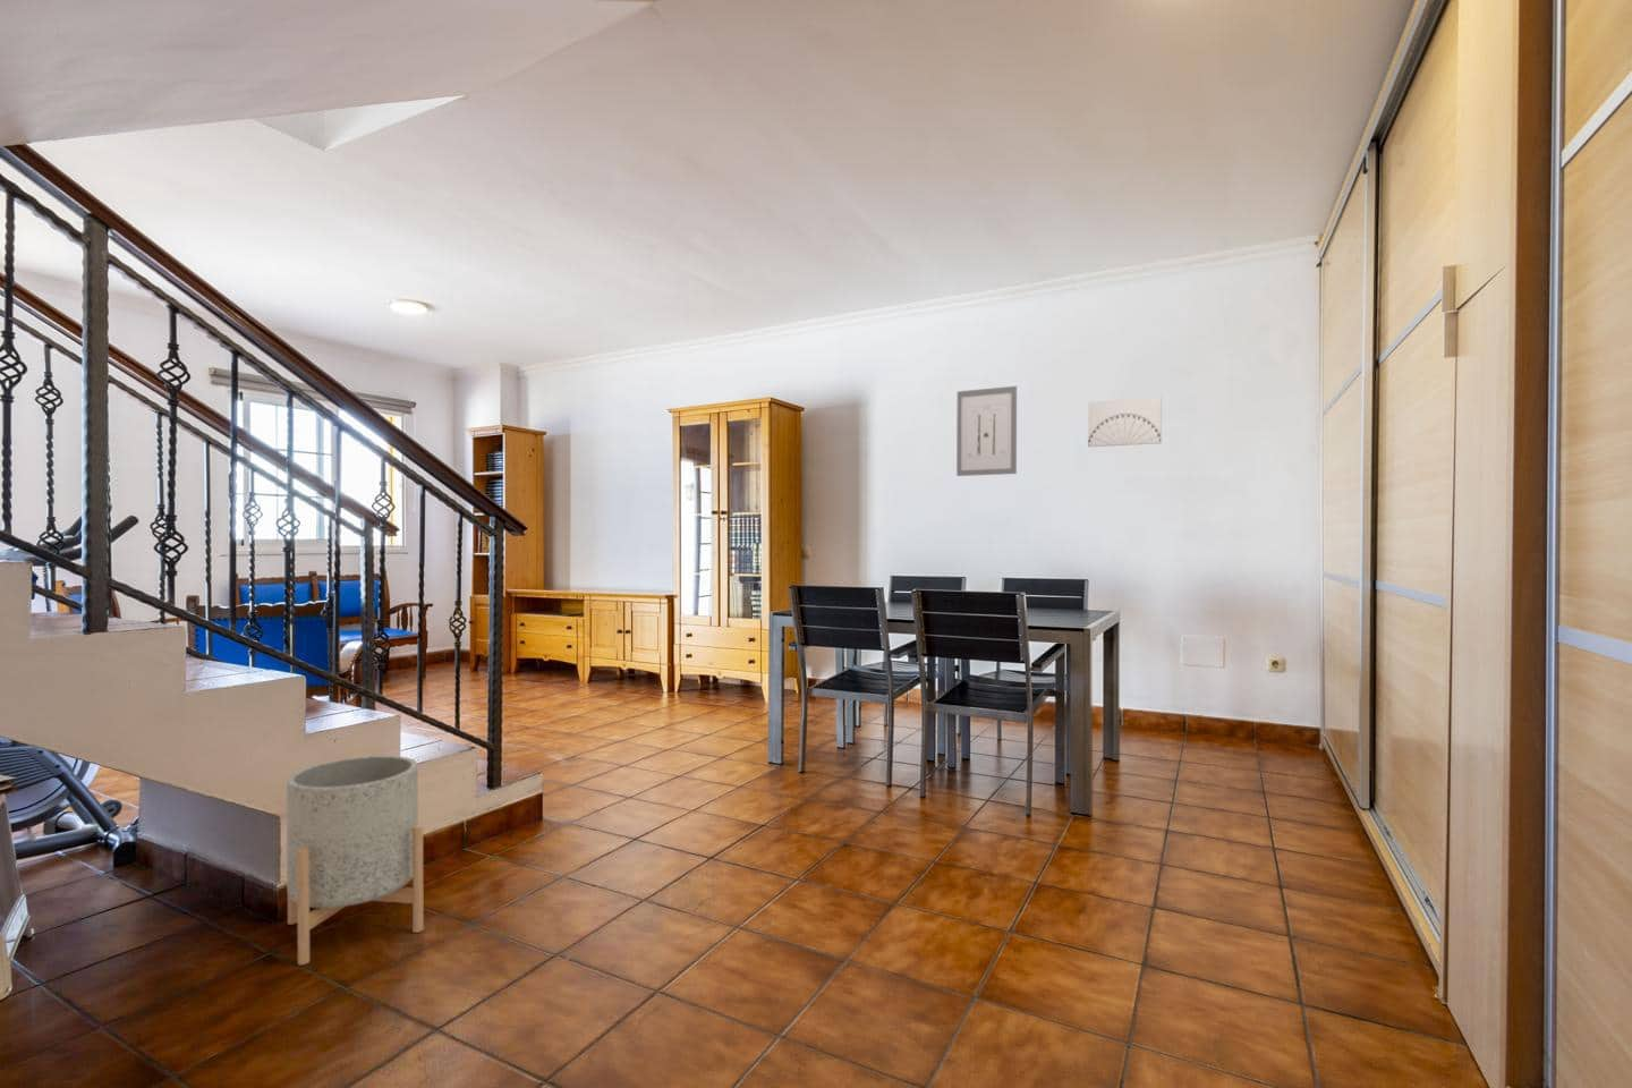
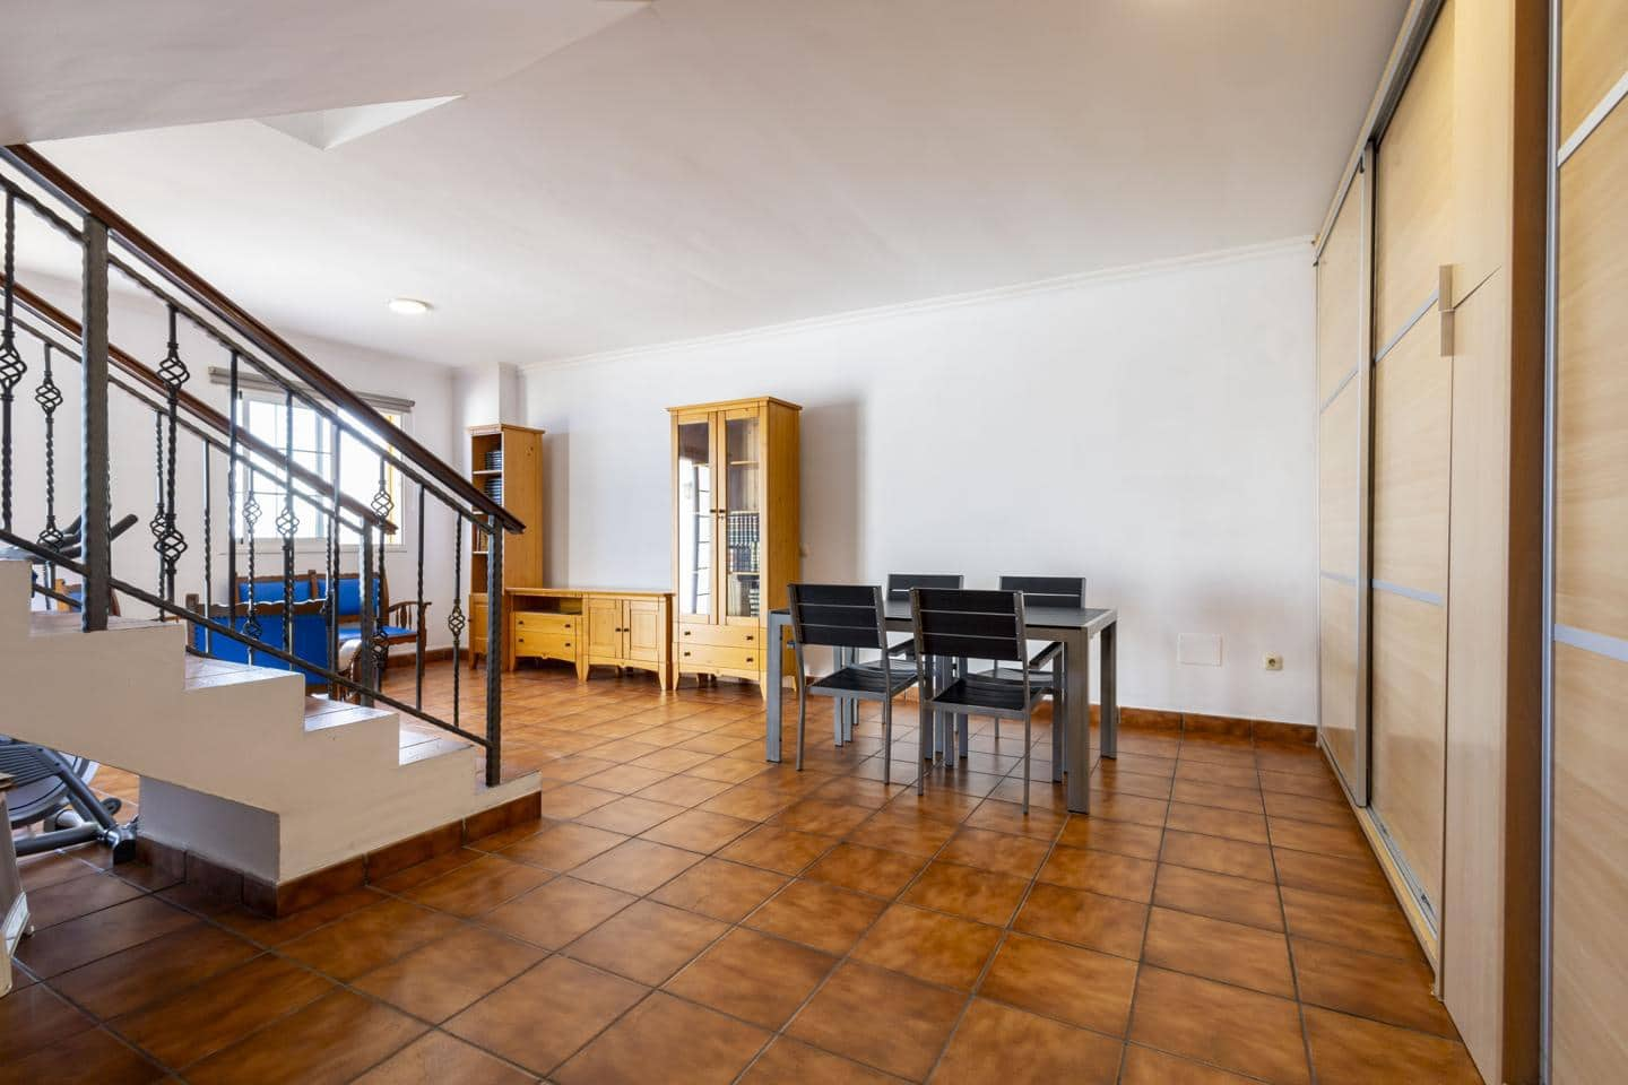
- wall art (986, 432)
- wall art (1123, 421)
- planter (355, 848)
